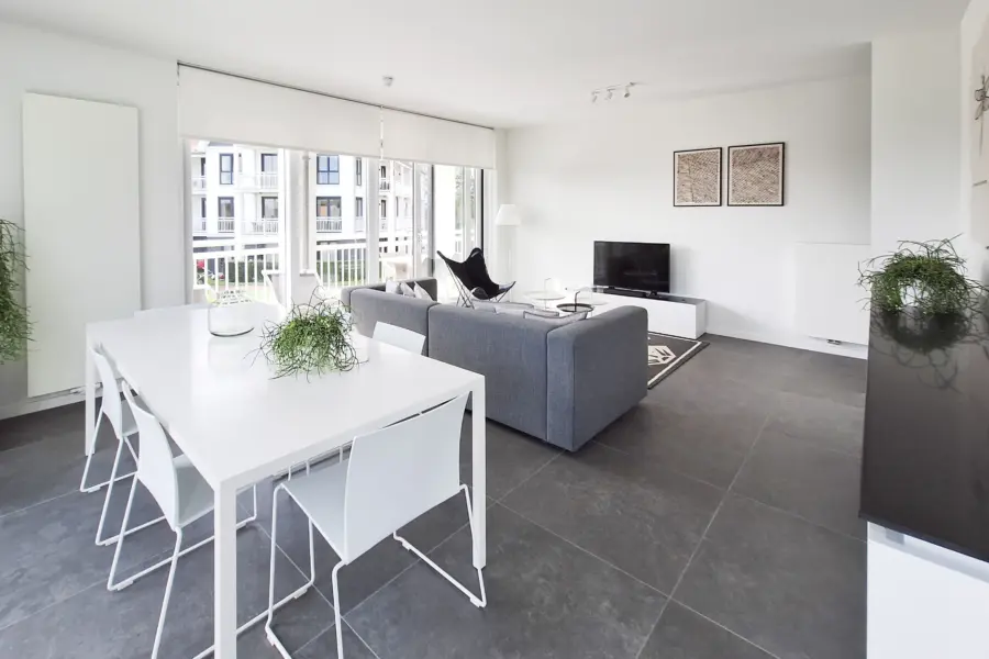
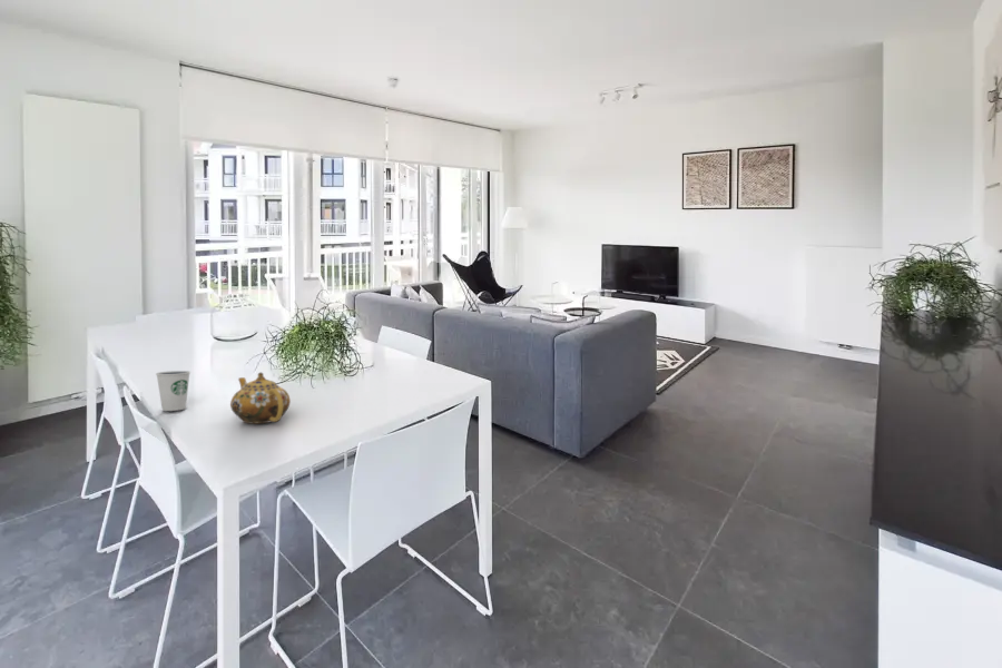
+ dixie cup (174, 391)
+ teapot (261, 395)
